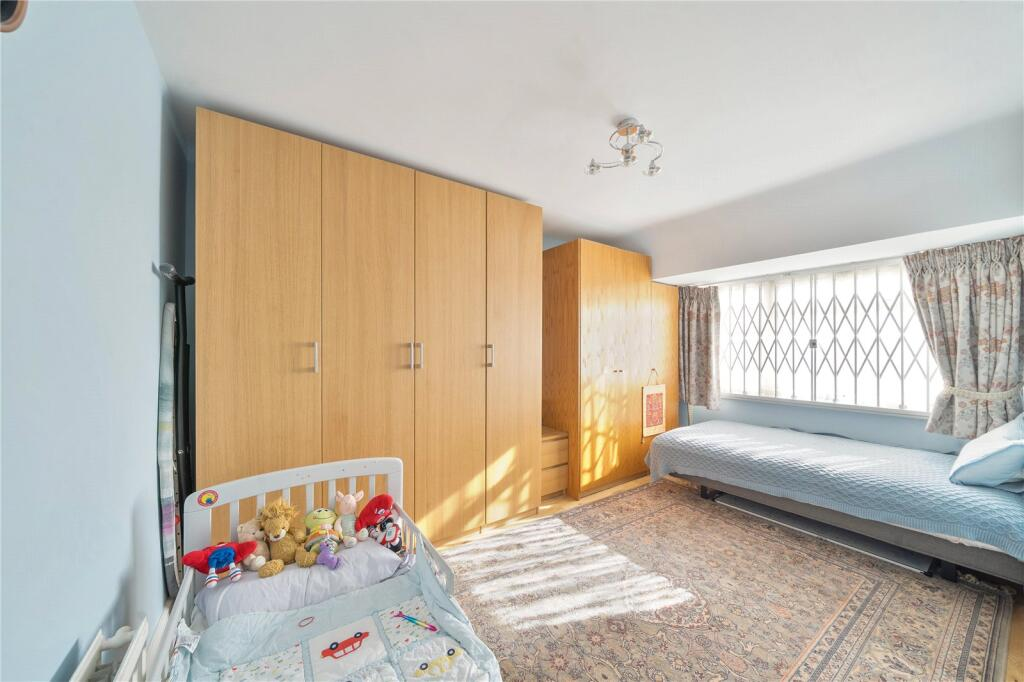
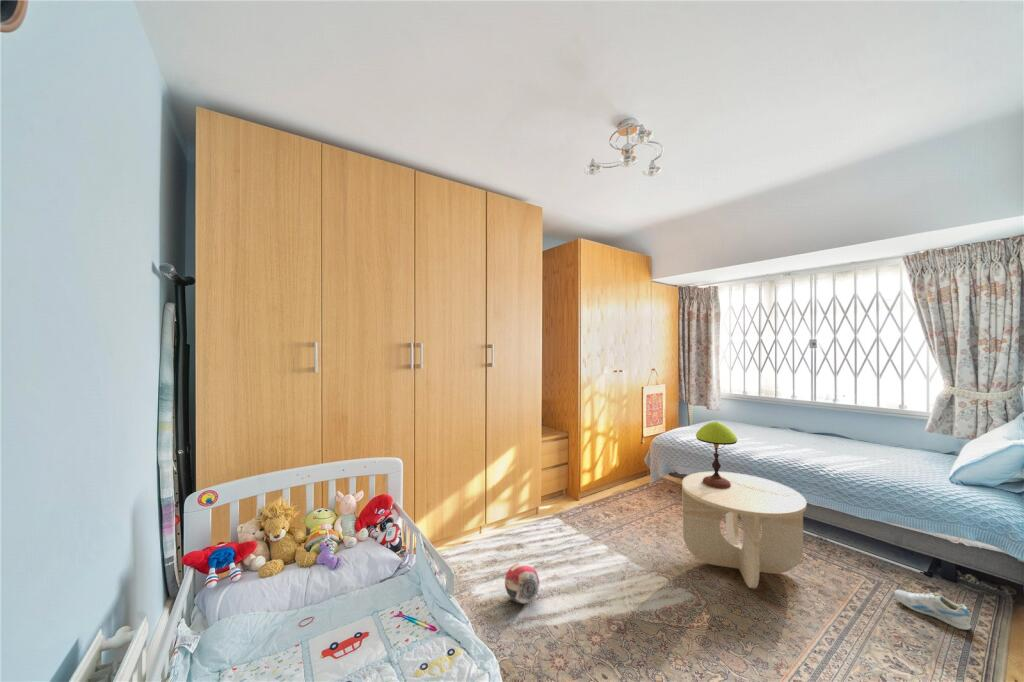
+ ball (519, 583)
+ table lamp (734, 443)
+ sneaker (930, 603)
+ side table (737, 528)
